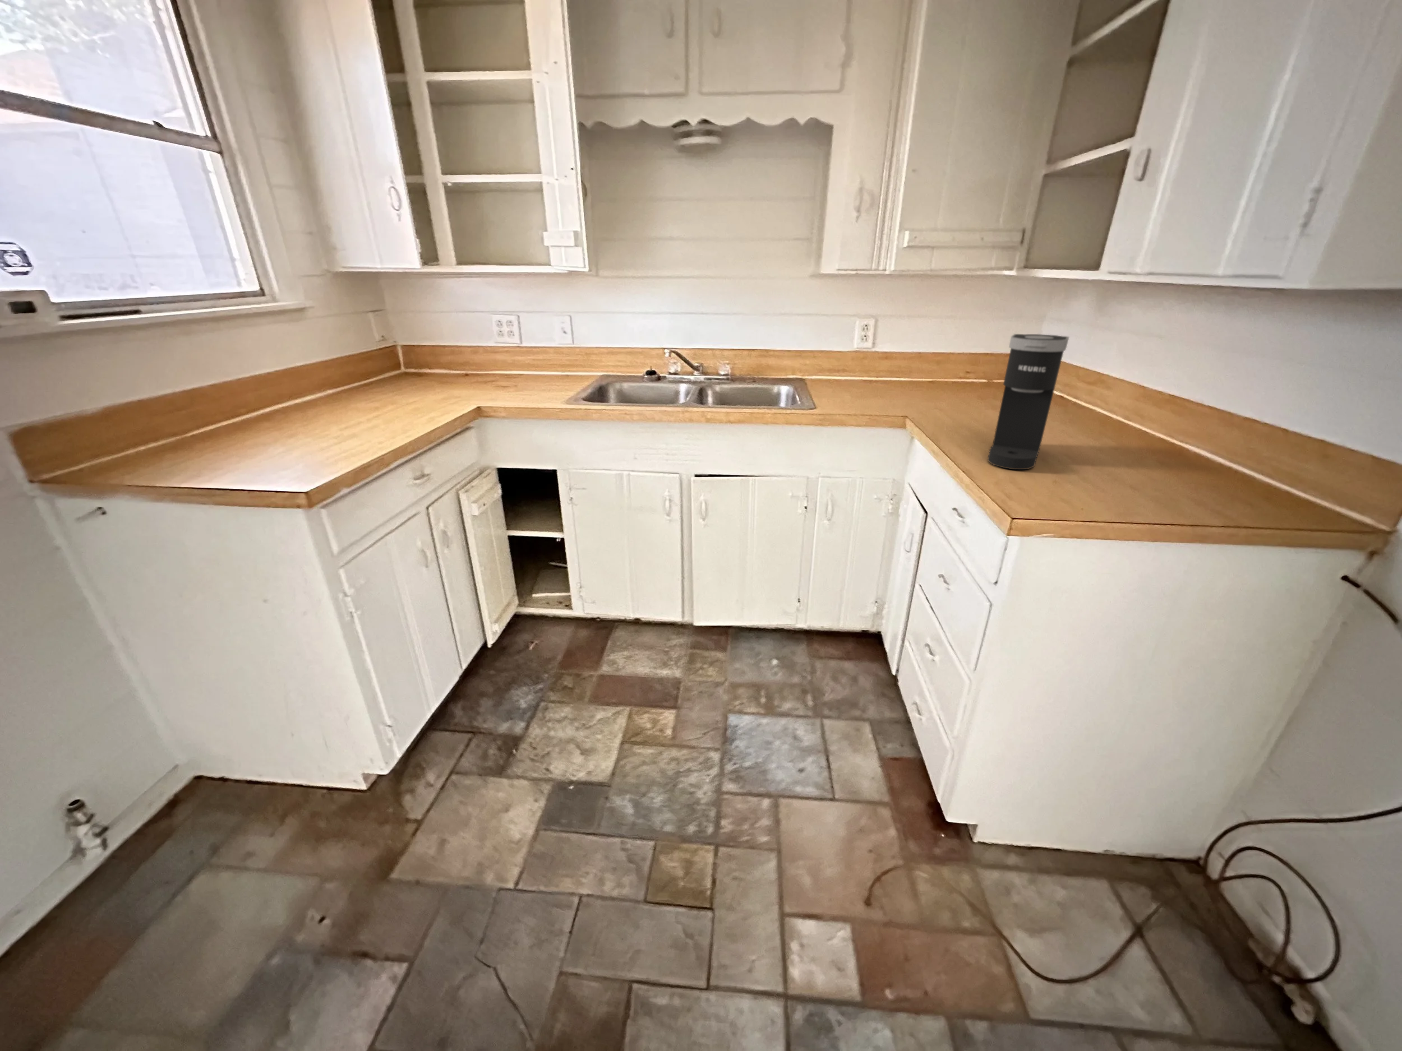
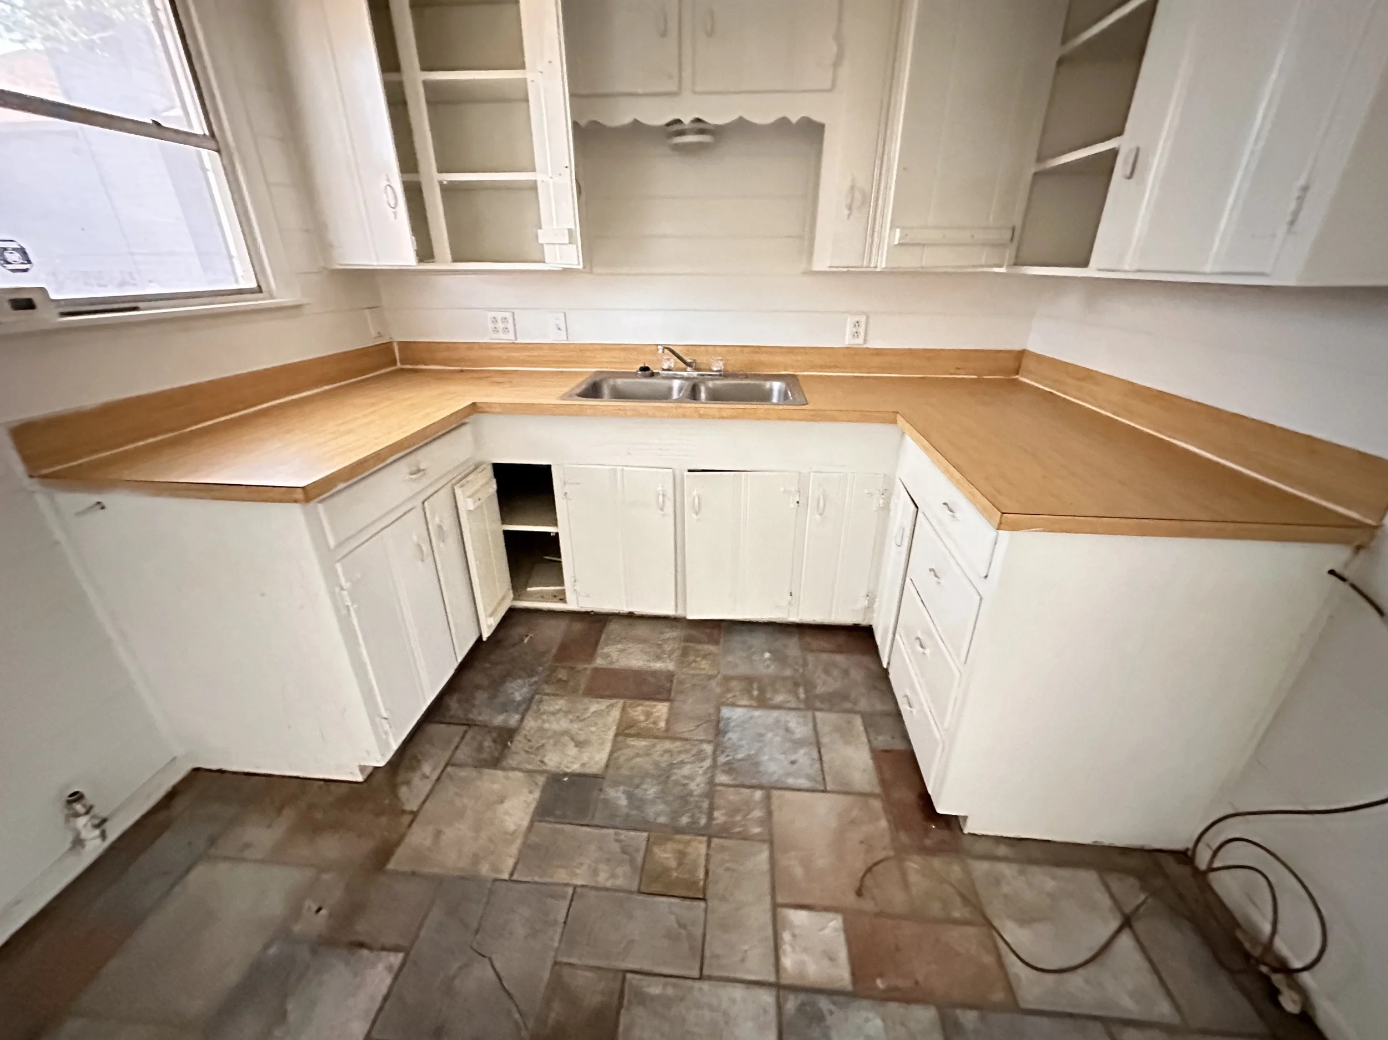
- coffee maker (1027, 397)
